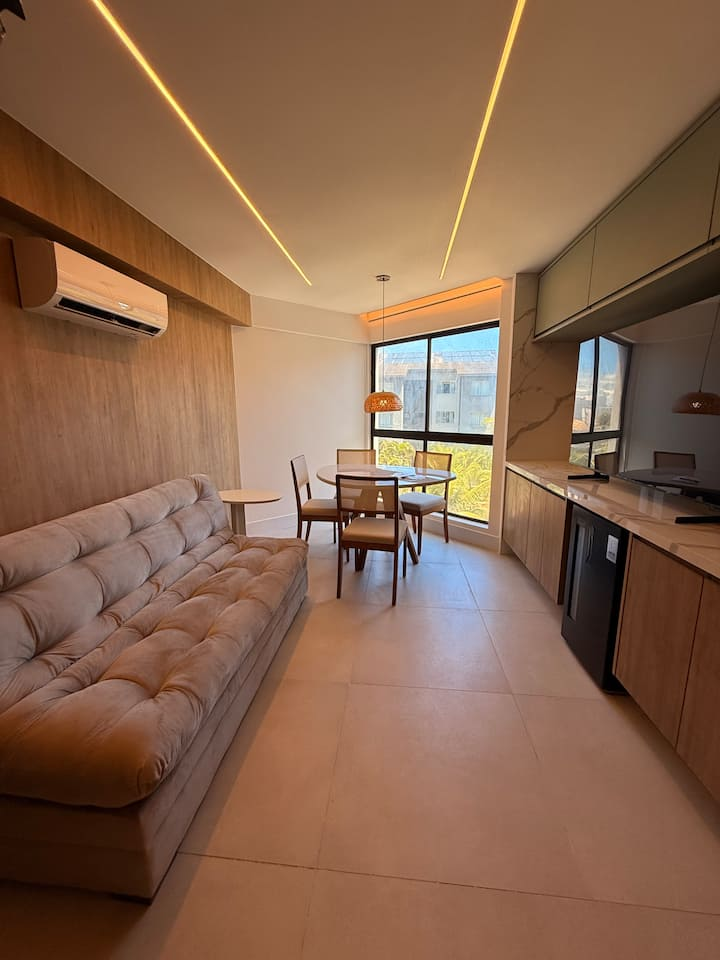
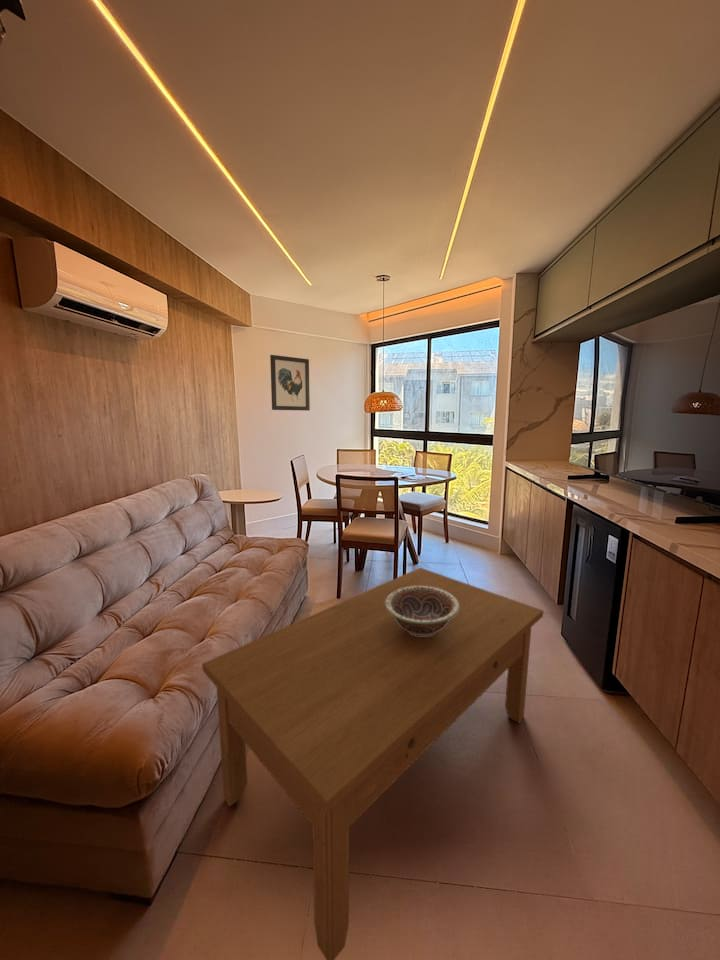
+ coffee table (392, 694)
+ wall art (290, 384)
+ decorative bowl (421, 614)
